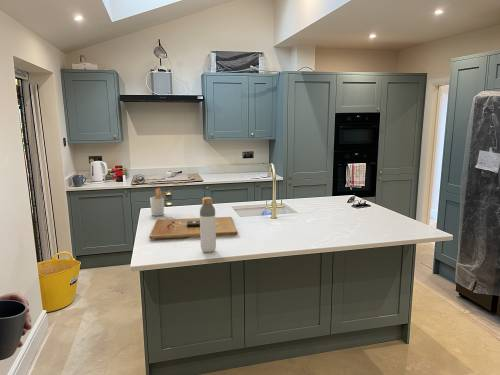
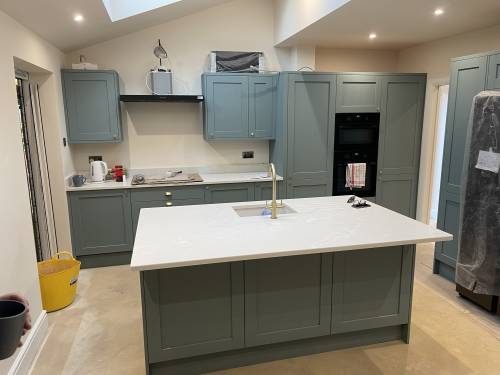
- cutting board (194, 225)
- bottle (207, 224)
- utensil holder (160, 201)
